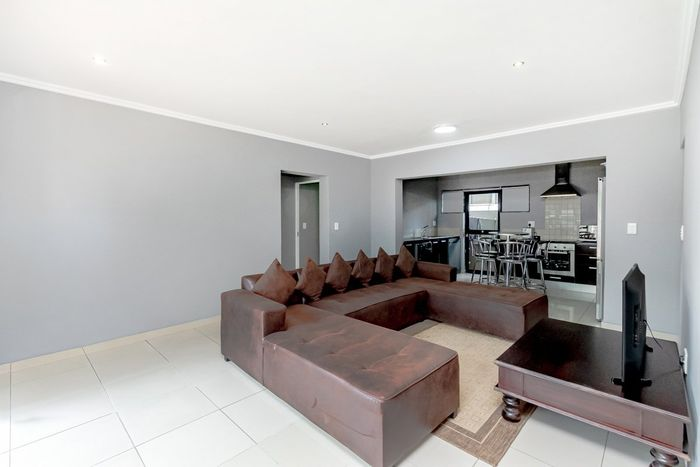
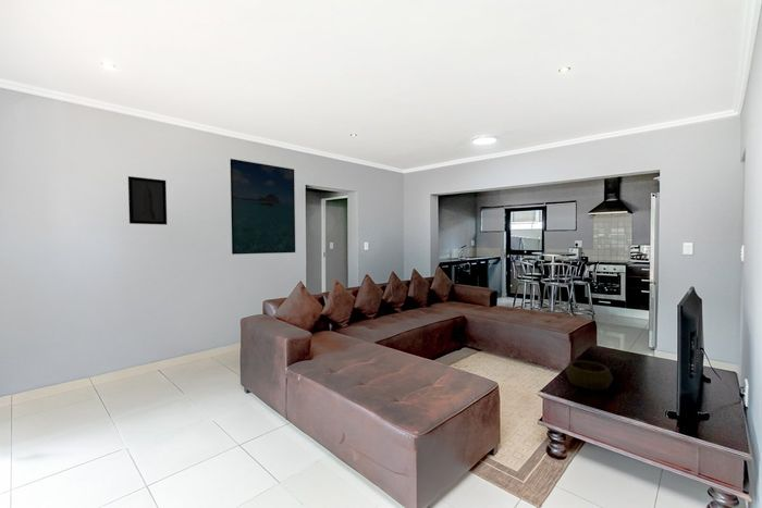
+ wall art (148, 201)
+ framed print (265, 209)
+ decorative bowl (588, 374)
